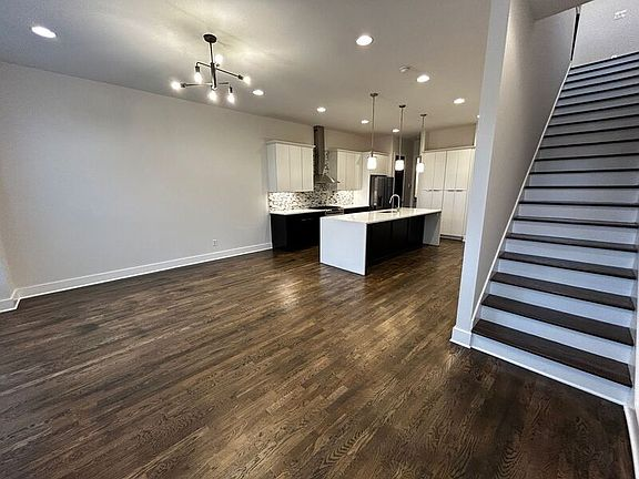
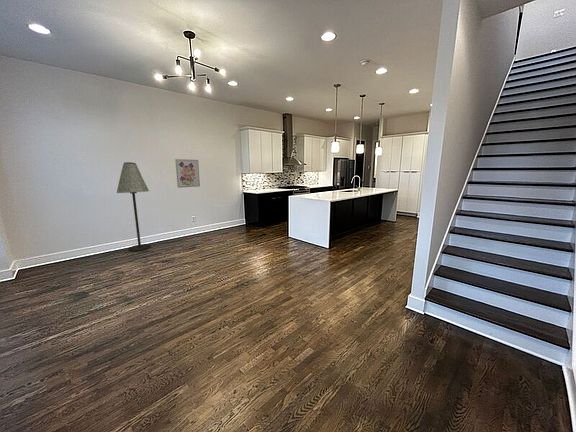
+ wall art (188, 173)
+ floor lamp (135, 206)
